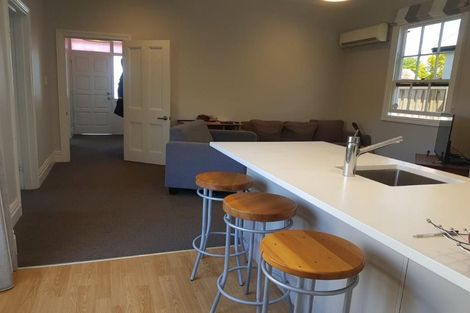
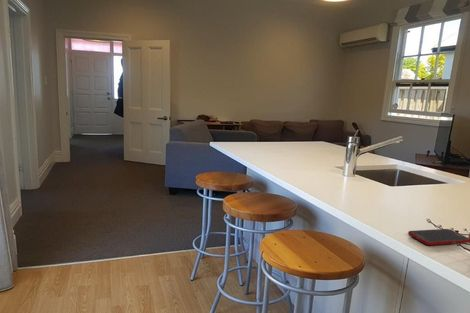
+ cell phone (438, 236)
